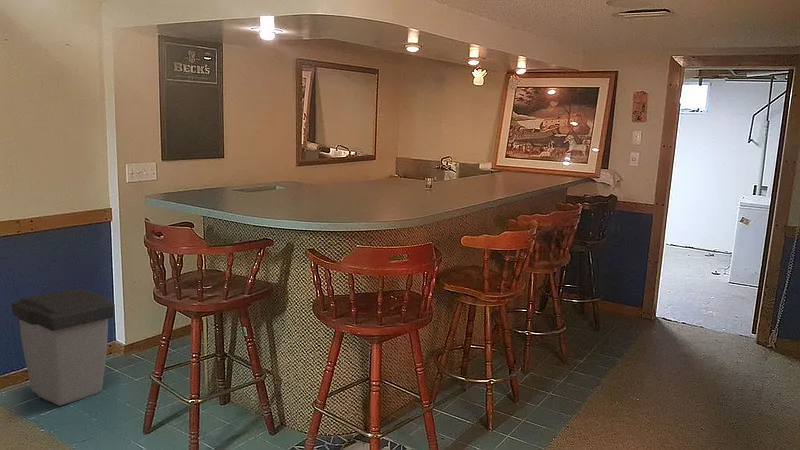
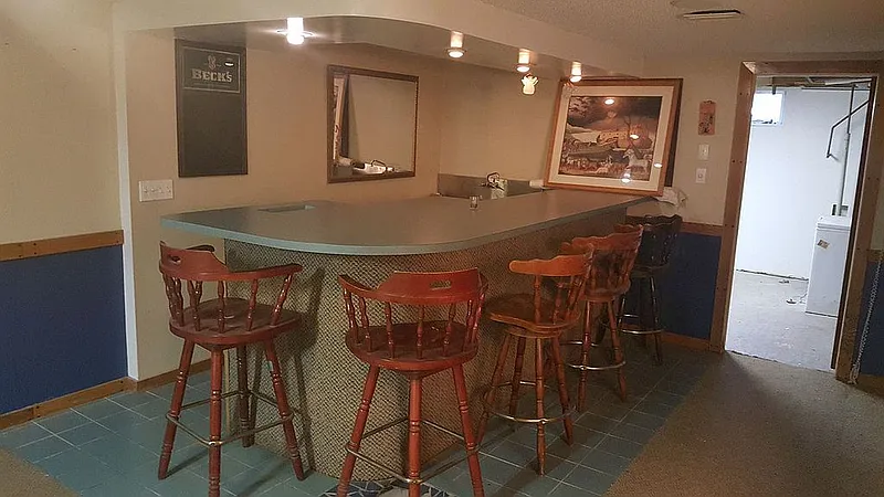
- trash can (63, 345)
